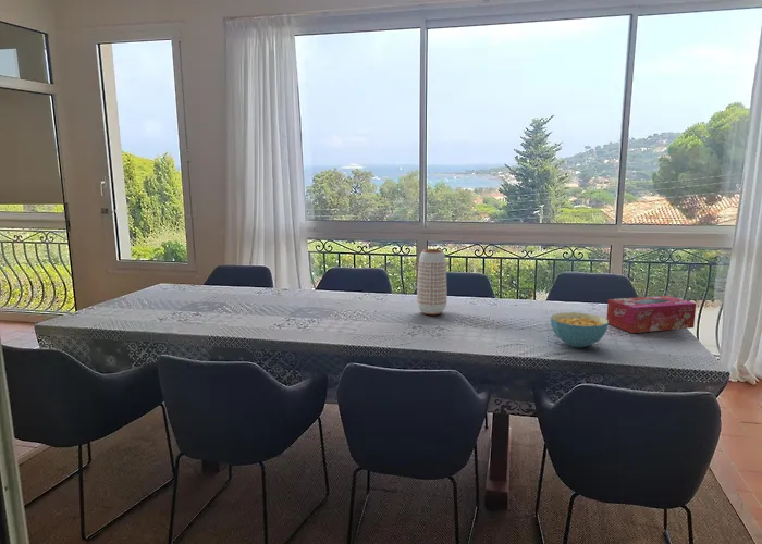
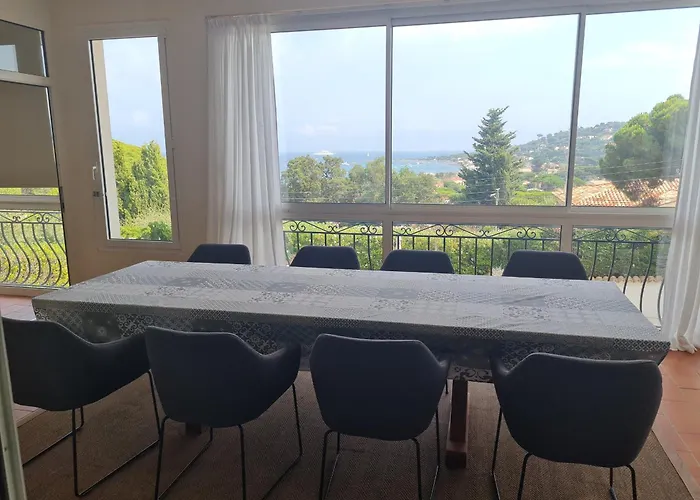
- tissue box (650, 313)
- cereal bowl (578, 332)
- planter (431, 281)
